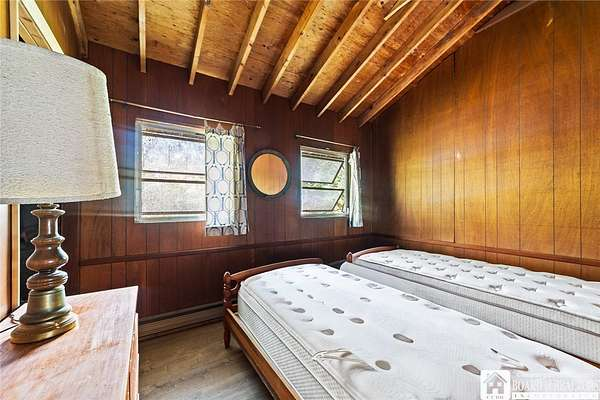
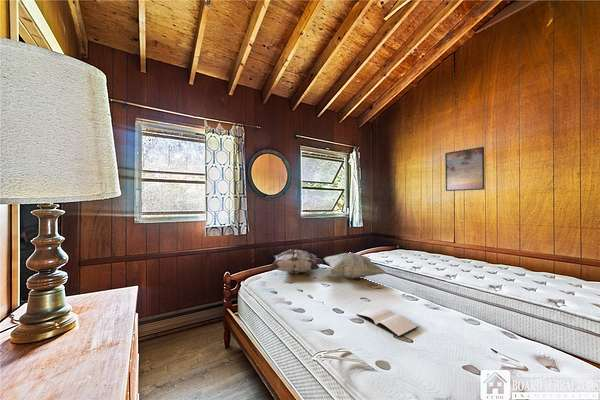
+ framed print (463, 170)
+ book (385, 318)
+ decorative pillow (294, 260)
+ decorative pillow (351, 265)
